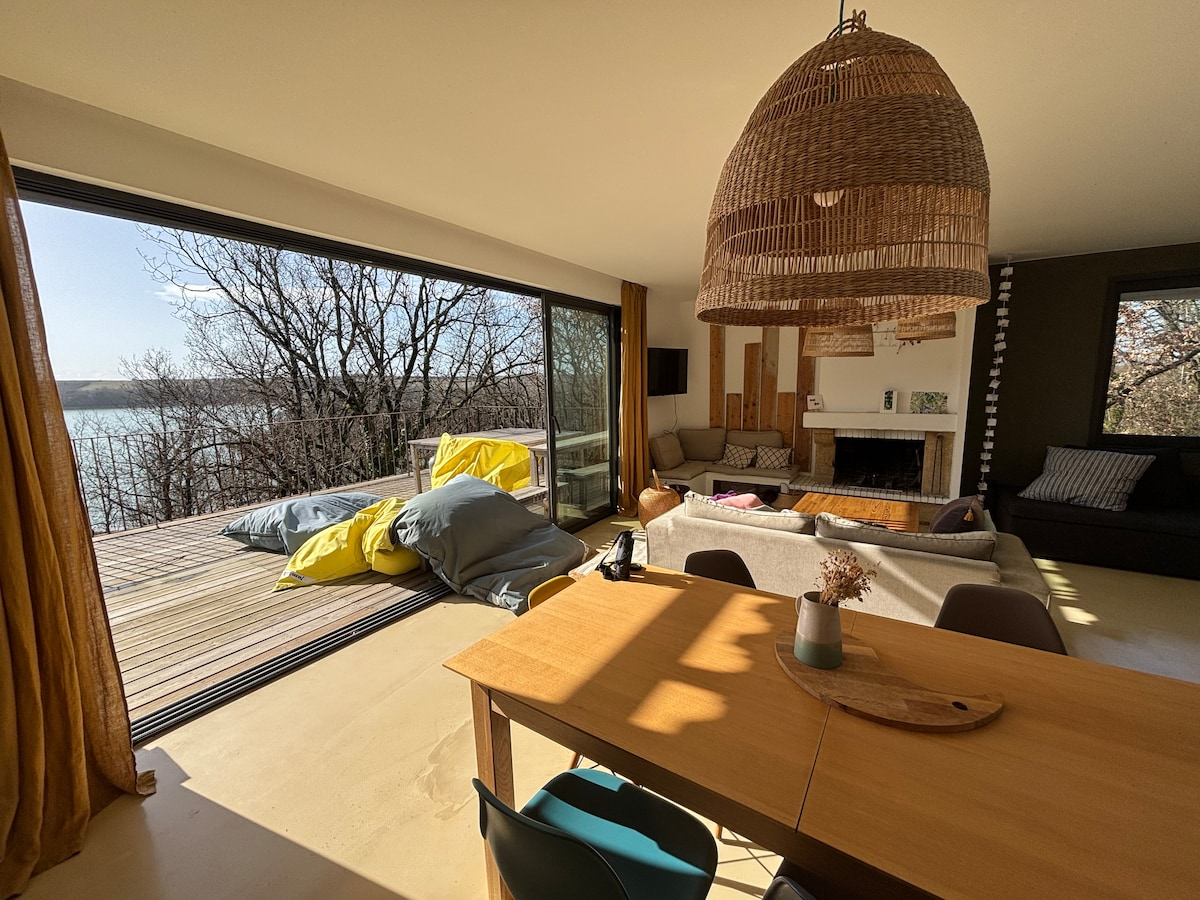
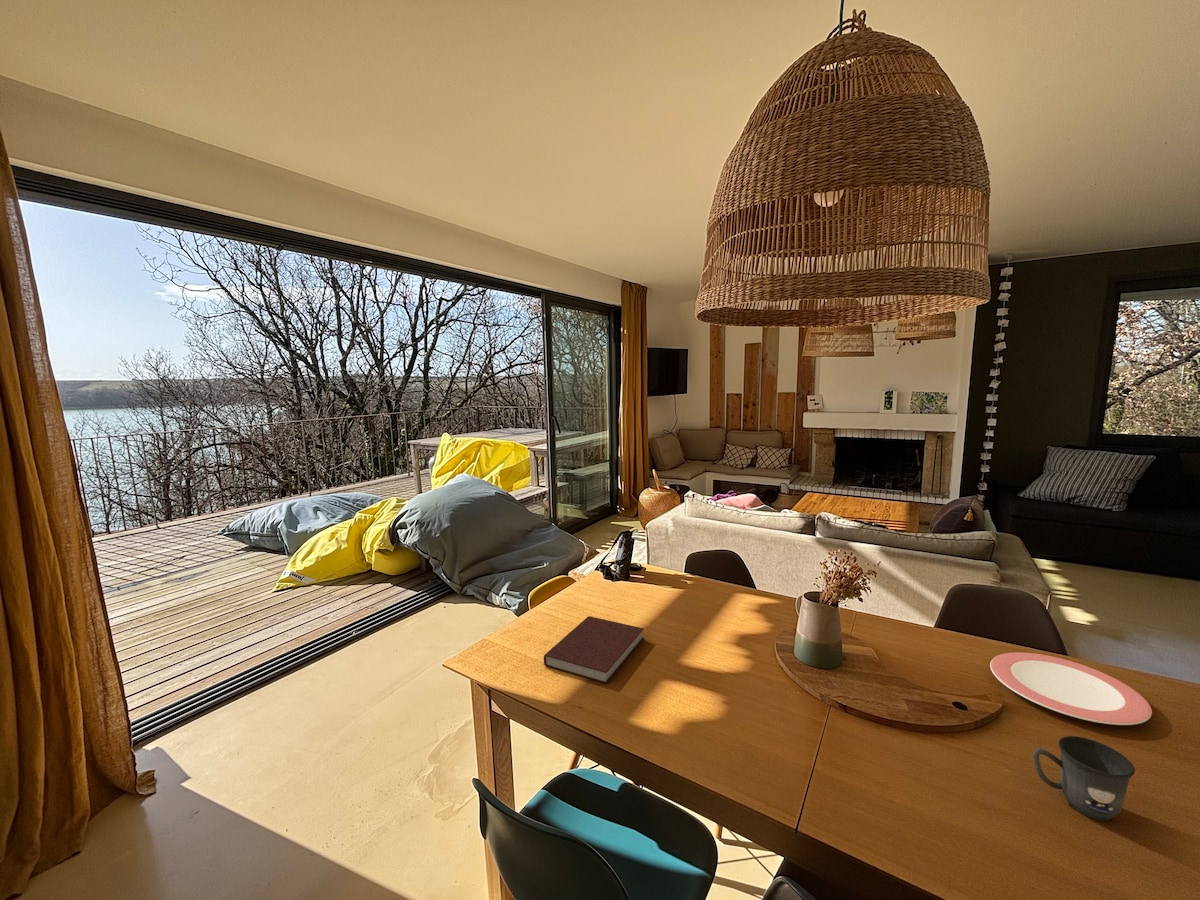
+ plate (1064, 687)
+ mug (1078, 777)
+ notebook (596, 646)
